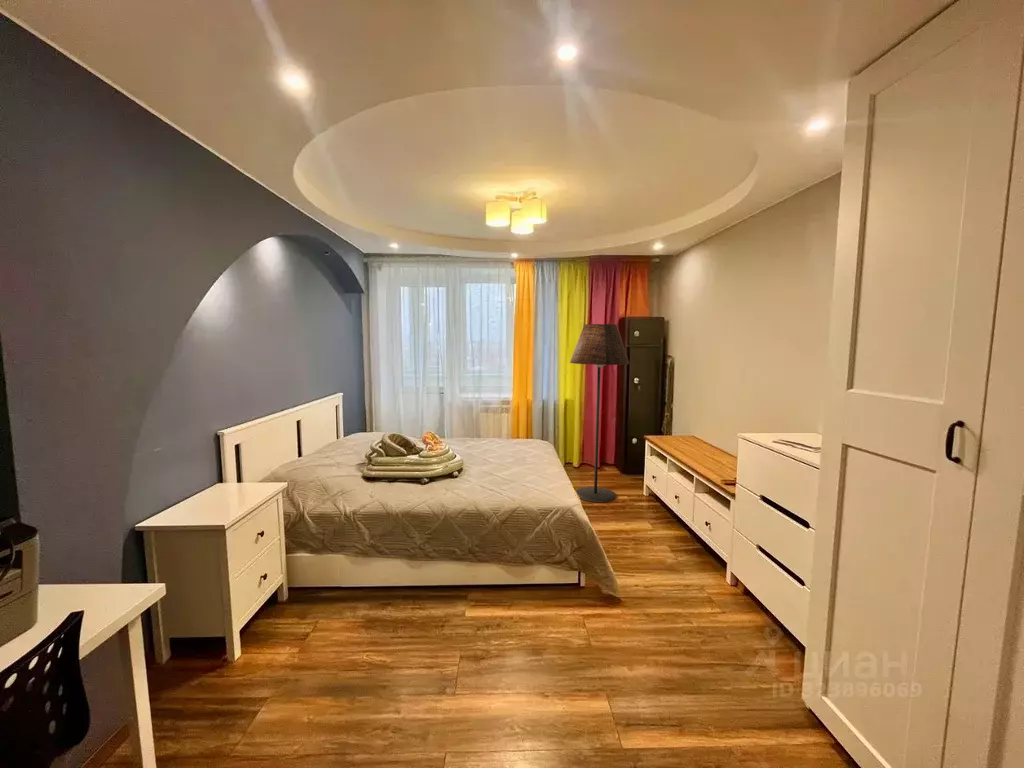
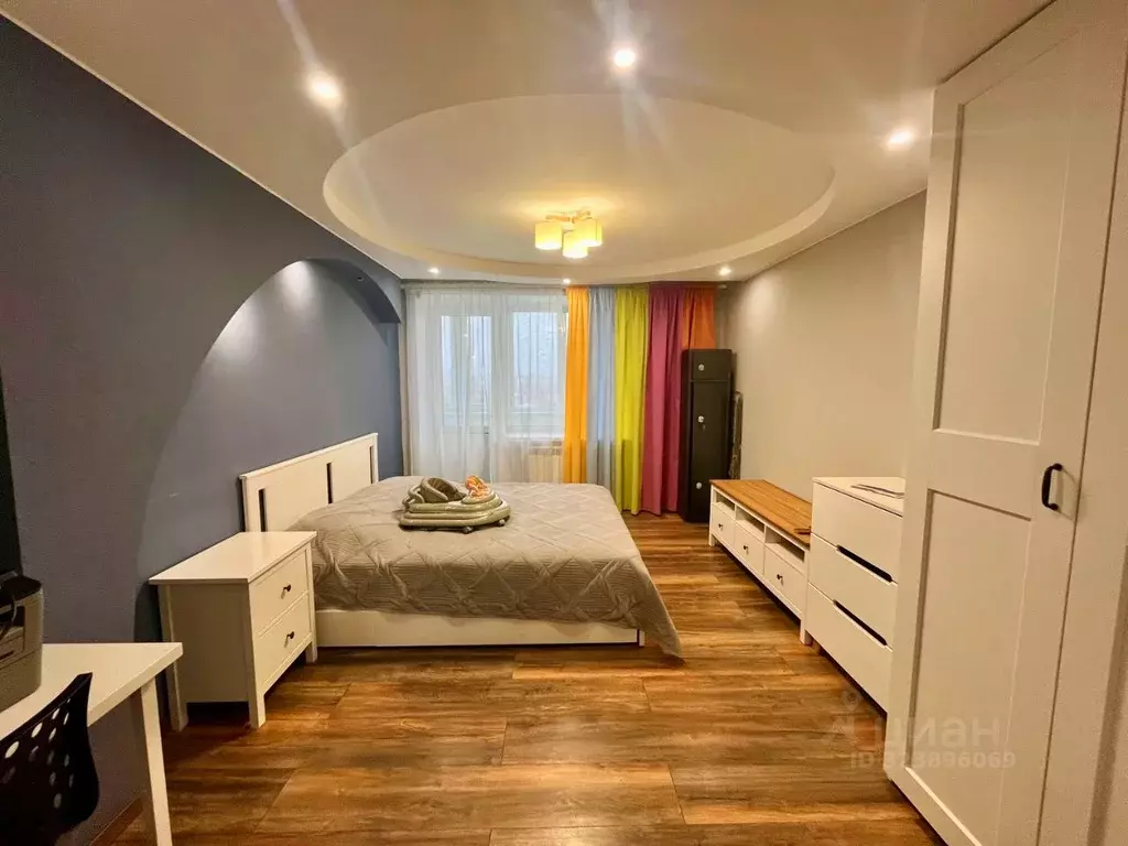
- floor lamp (597, 411)
